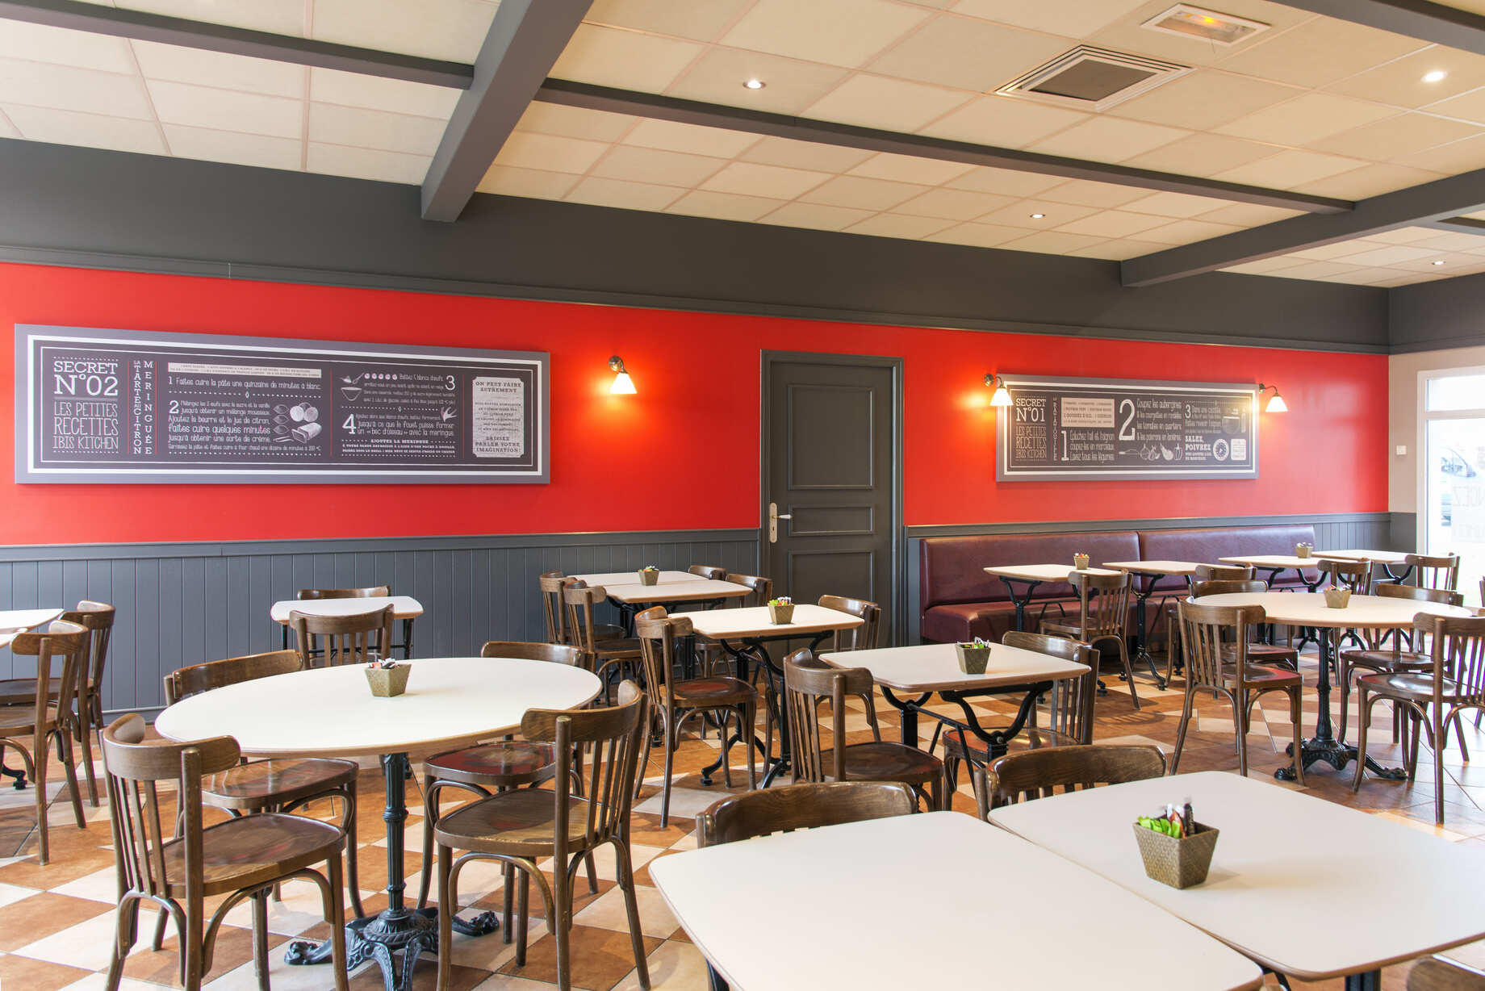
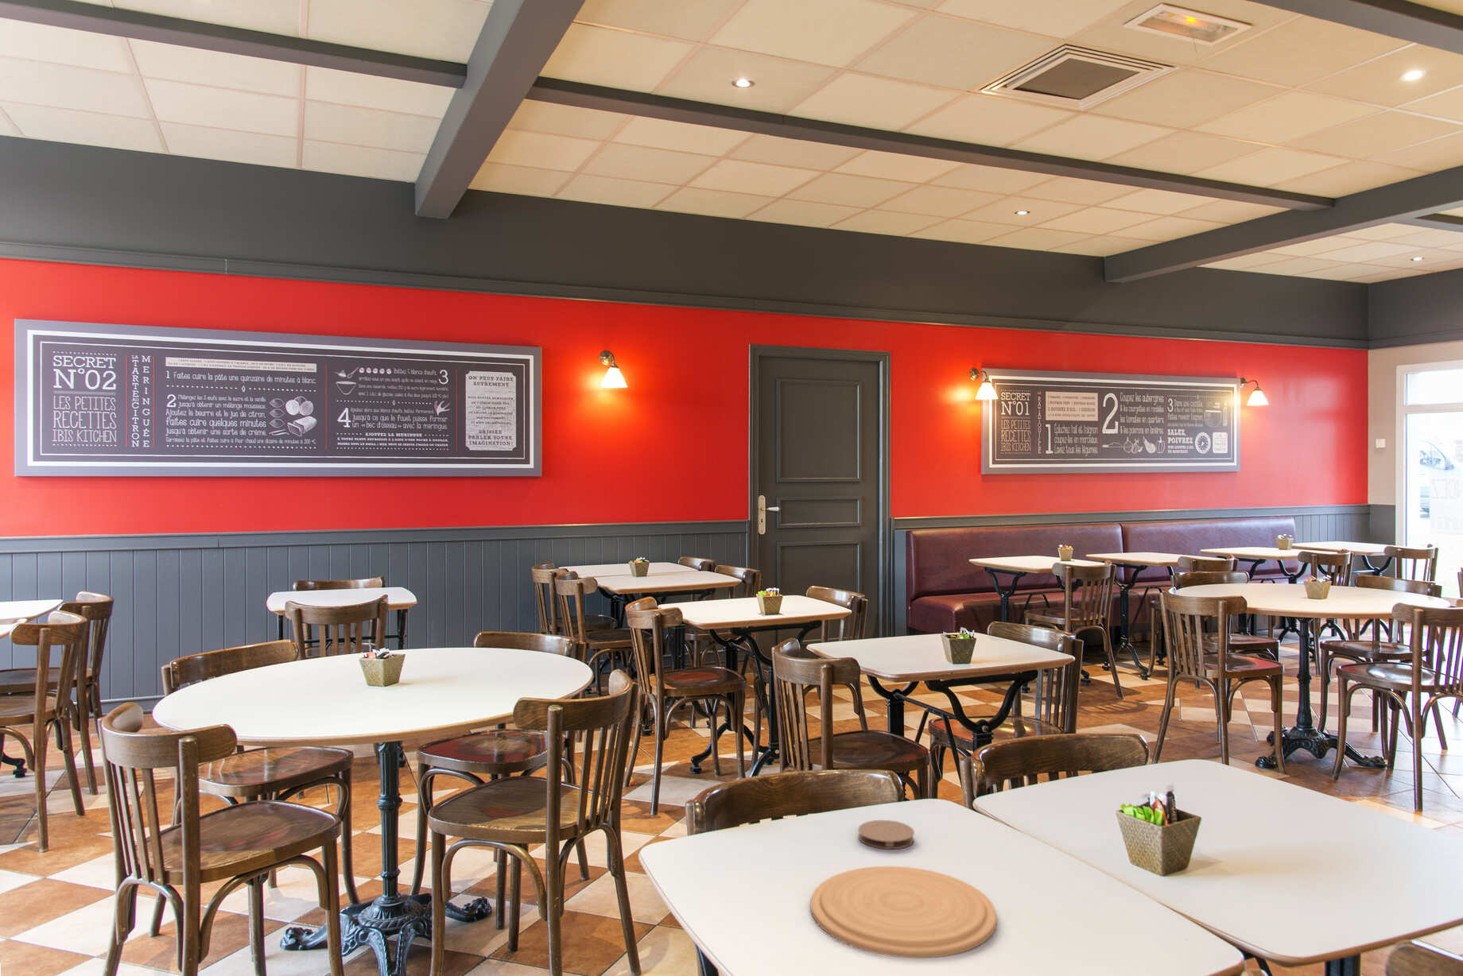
+ plate (902, 905)
+ coaster (886, 833)
